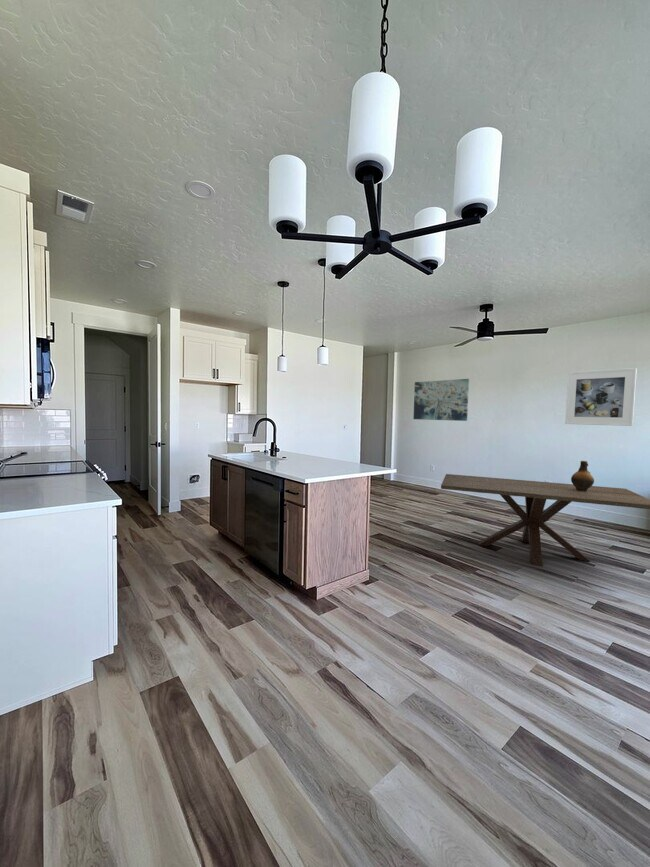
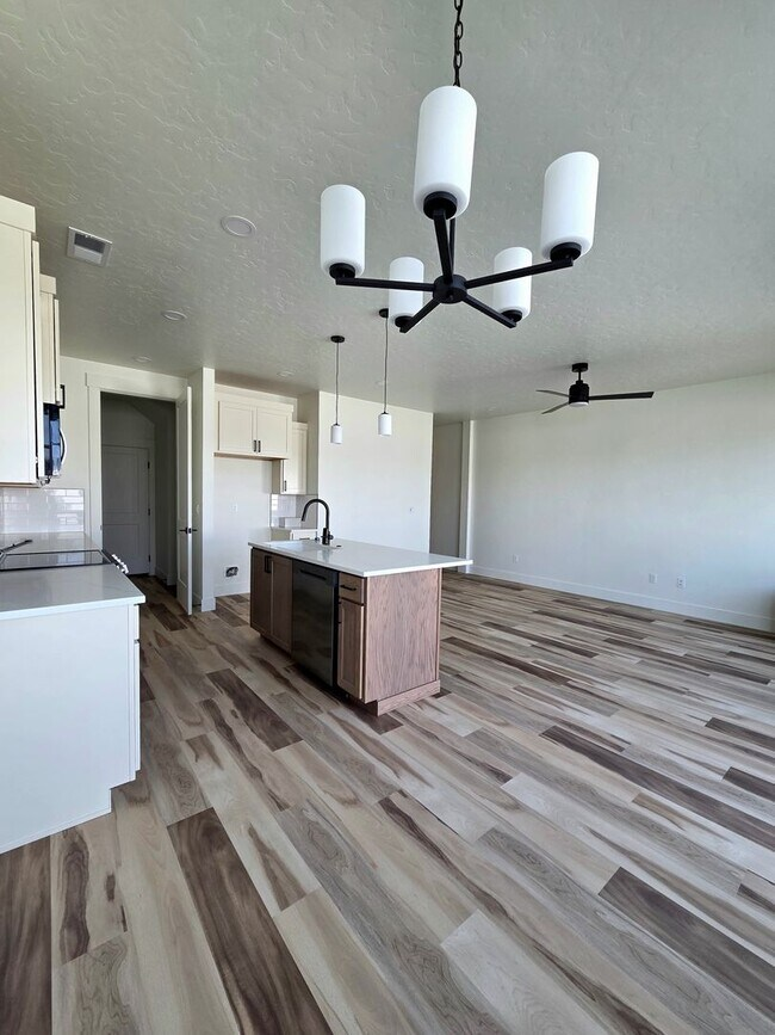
- ceramic jug (582, 475)
- dining table (532, 519)
- wall art (439, 400)
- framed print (598, 397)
